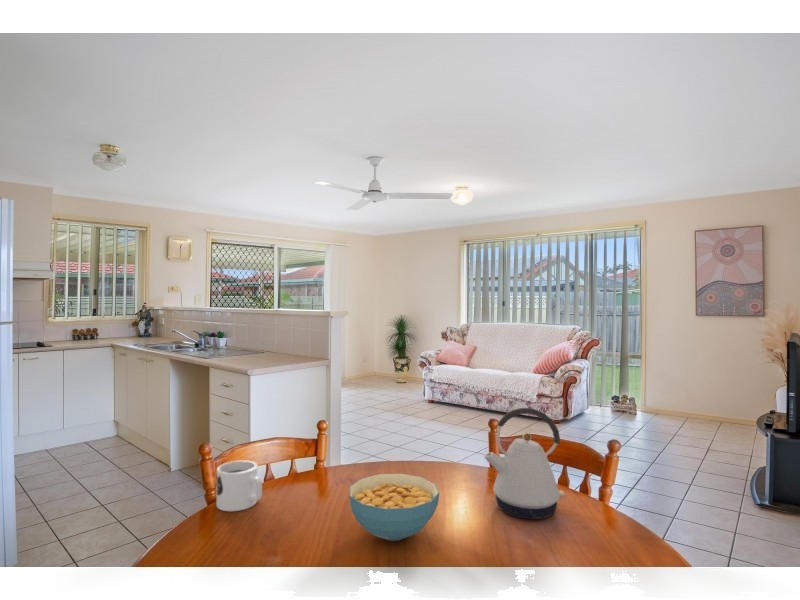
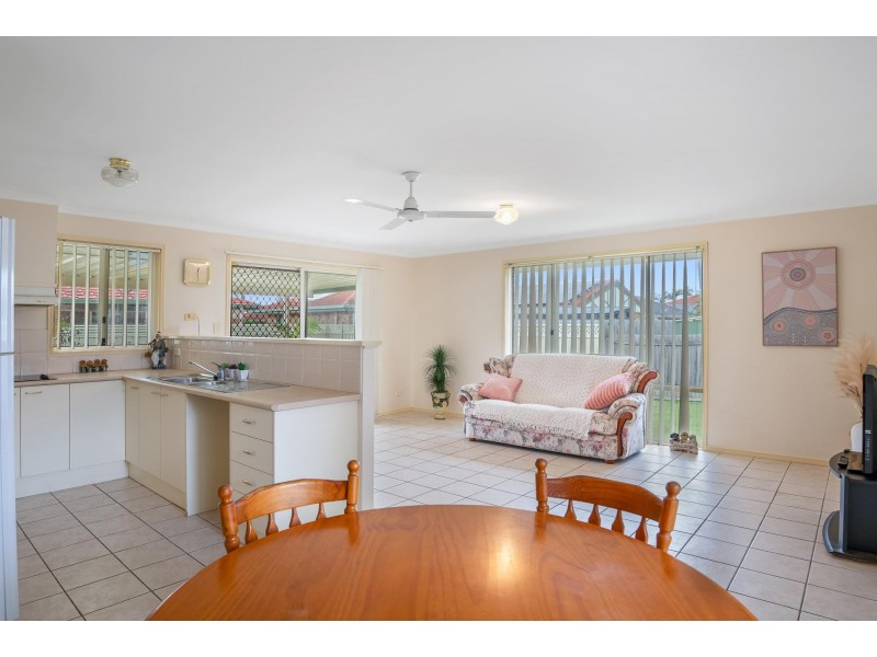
- kettle (523, 458)
- mug (241, 484)
- cereal bowl (393, 511)
